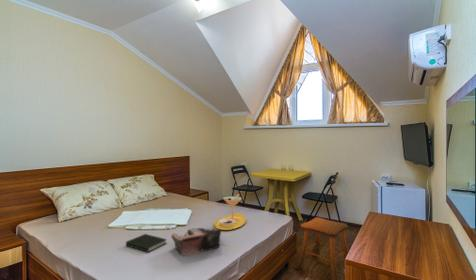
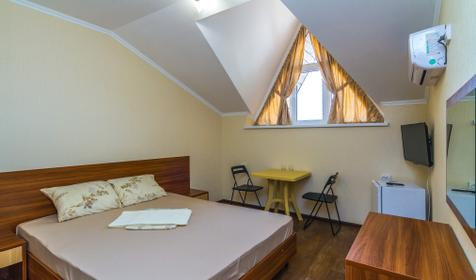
- tote bag (197, 238)
- book (146, 242)
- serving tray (232, 209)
- stool (324, 245)
